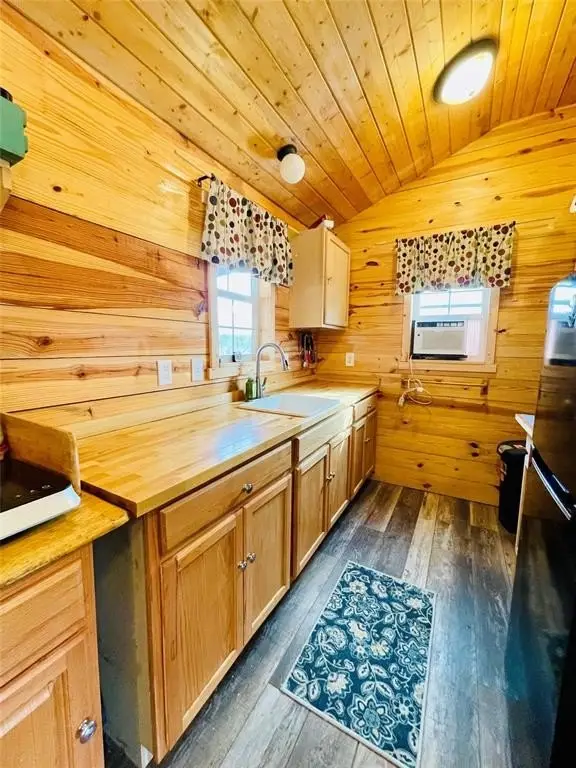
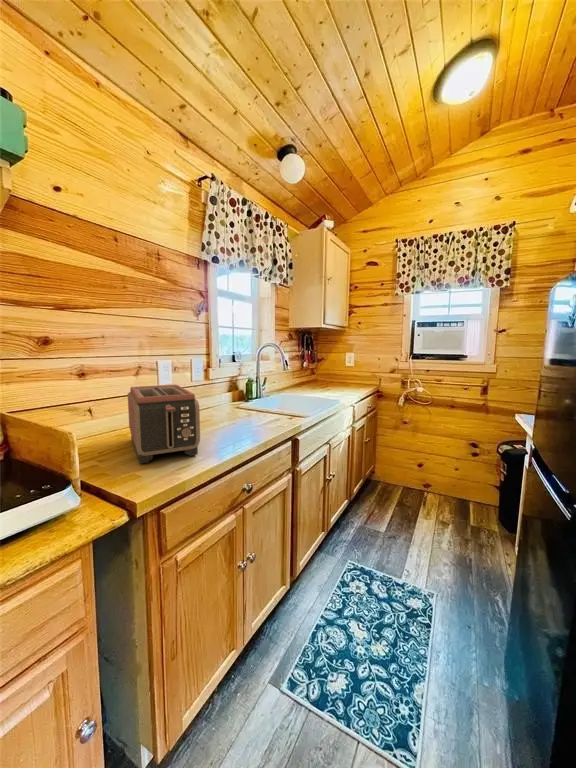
+ toaster (162, 420)
